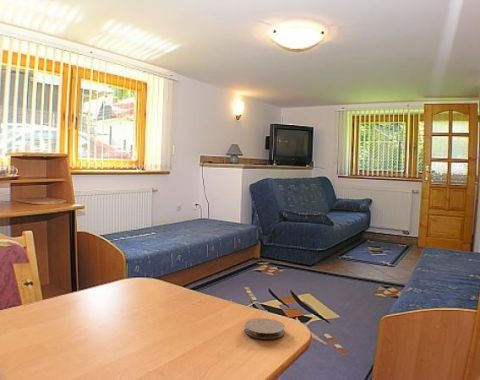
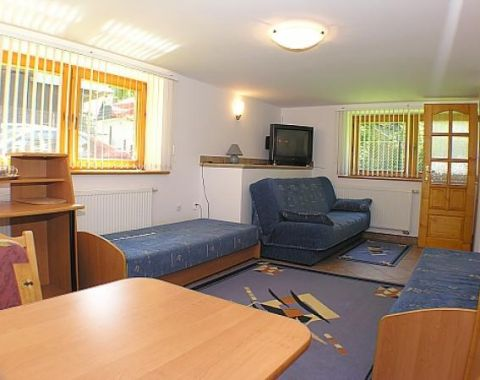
- coaster (264, 328)
